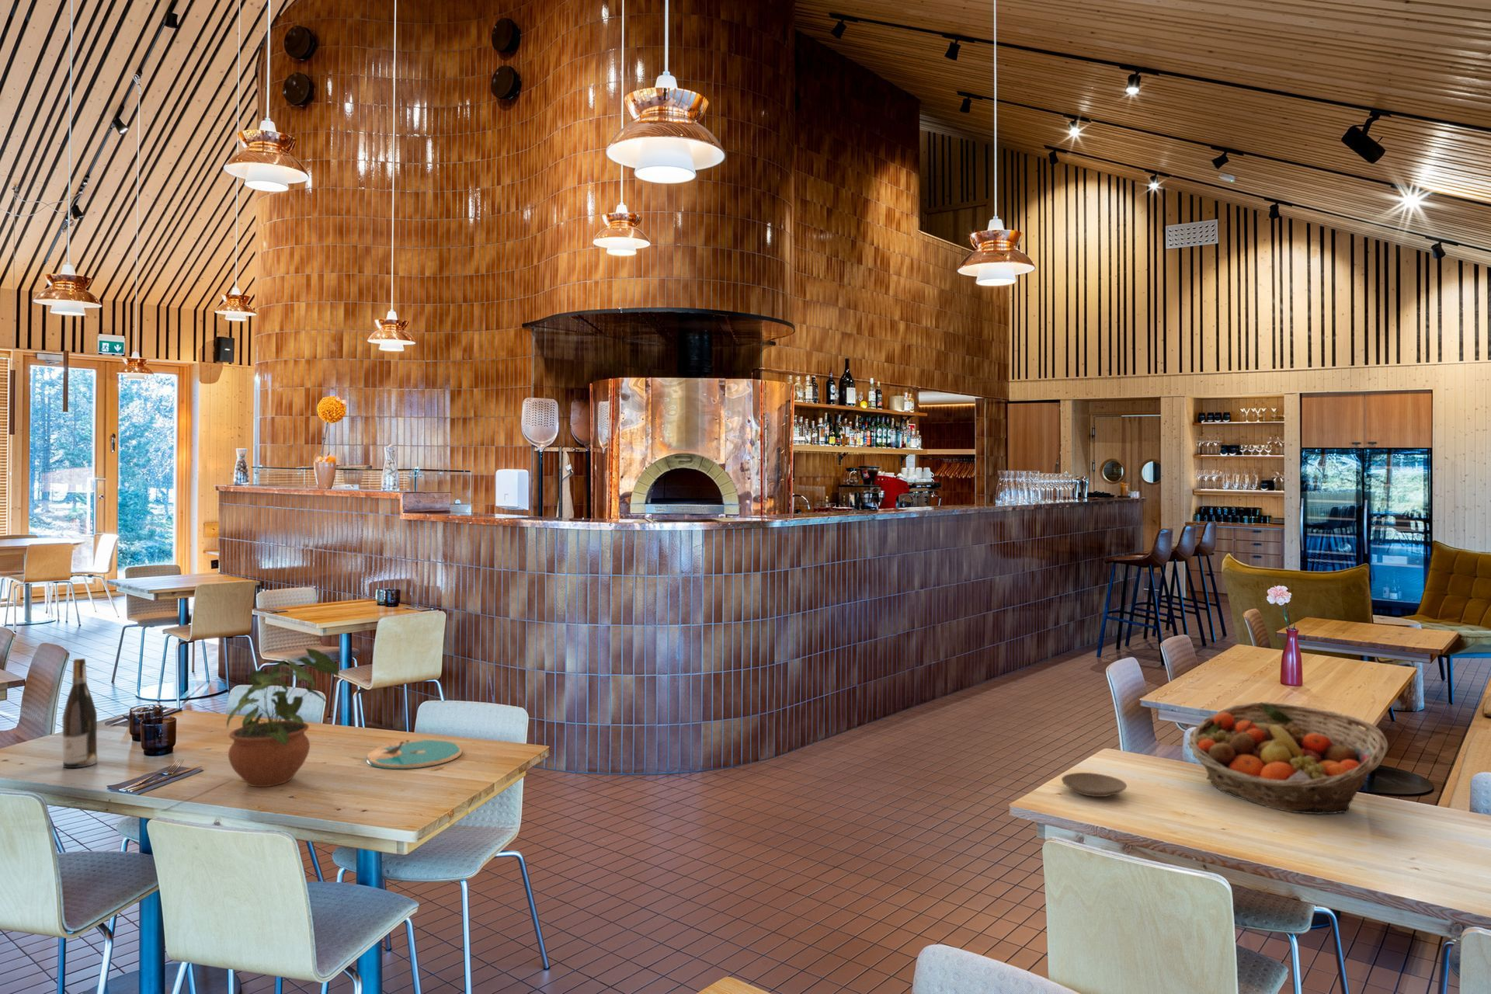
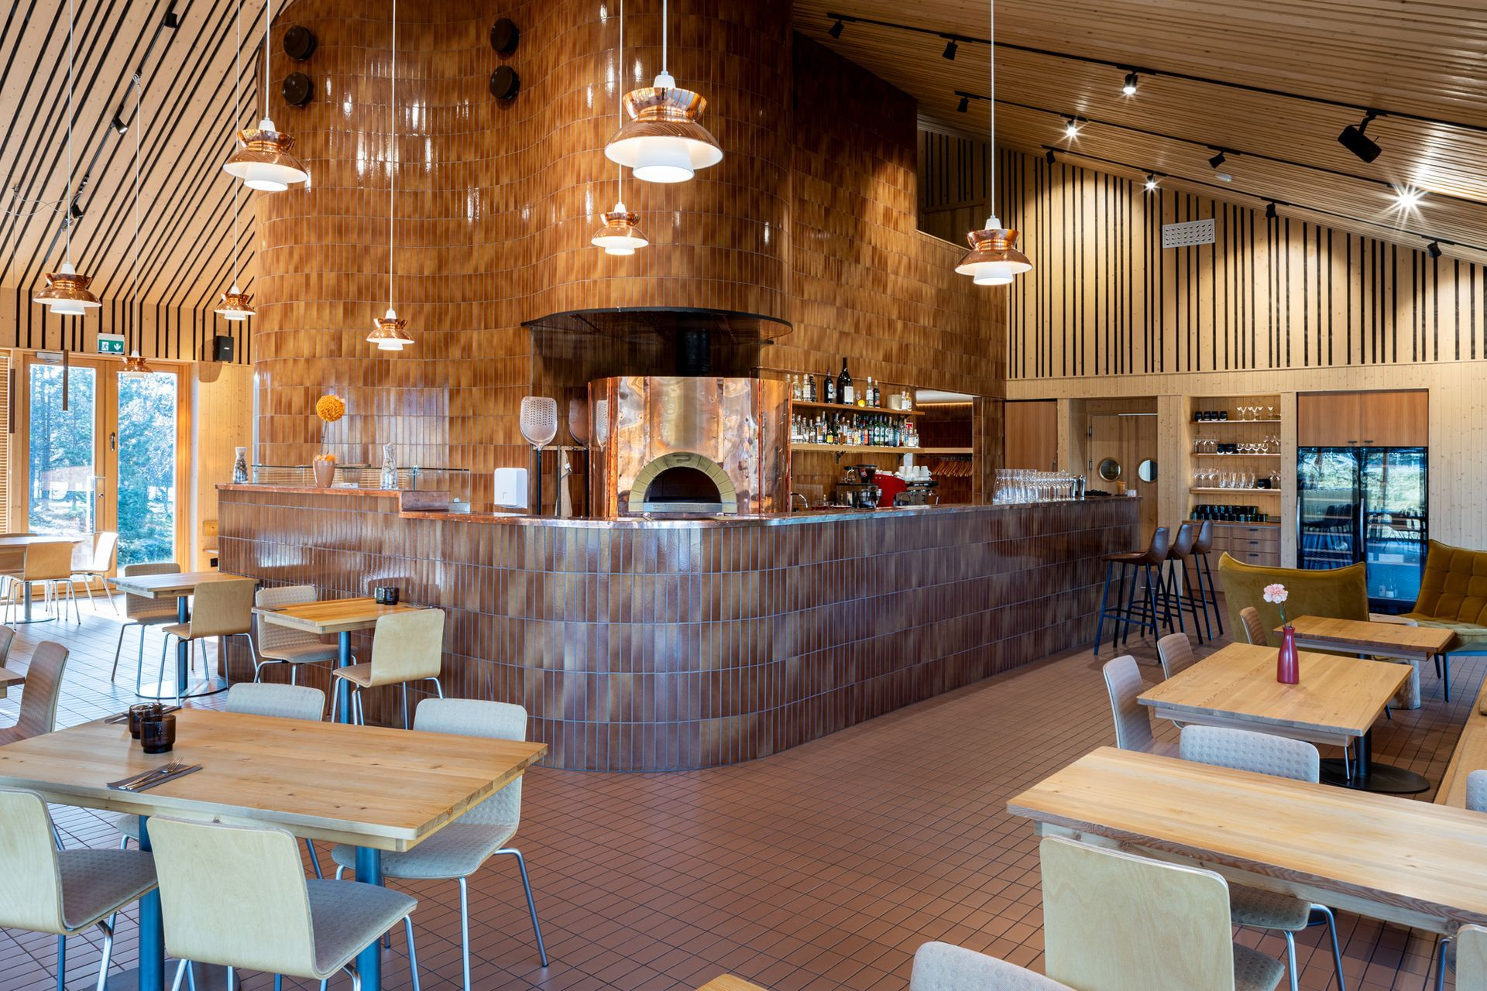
- plate (1094, 785)
- fruit basket (1282, 754)
- potted plant (285, 713)
- plate (415, 747)
- wine bottle (79, 711)
